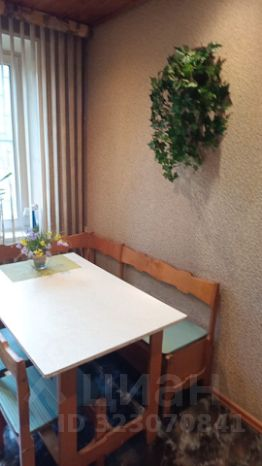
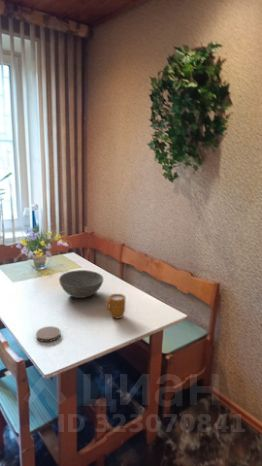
+ coaster (48, 333)
+ mug (114, 307)
+ bowl (81, 286)
